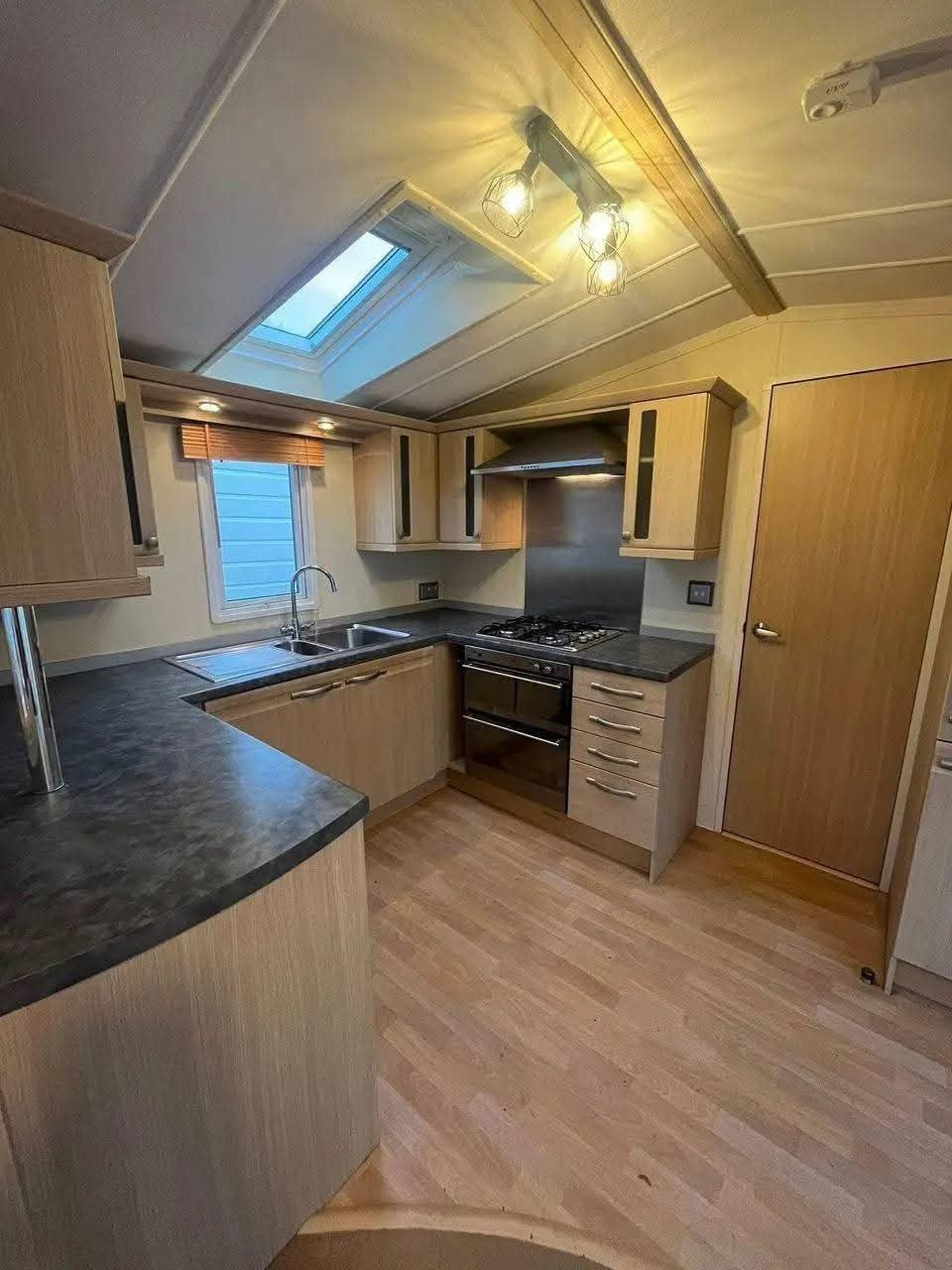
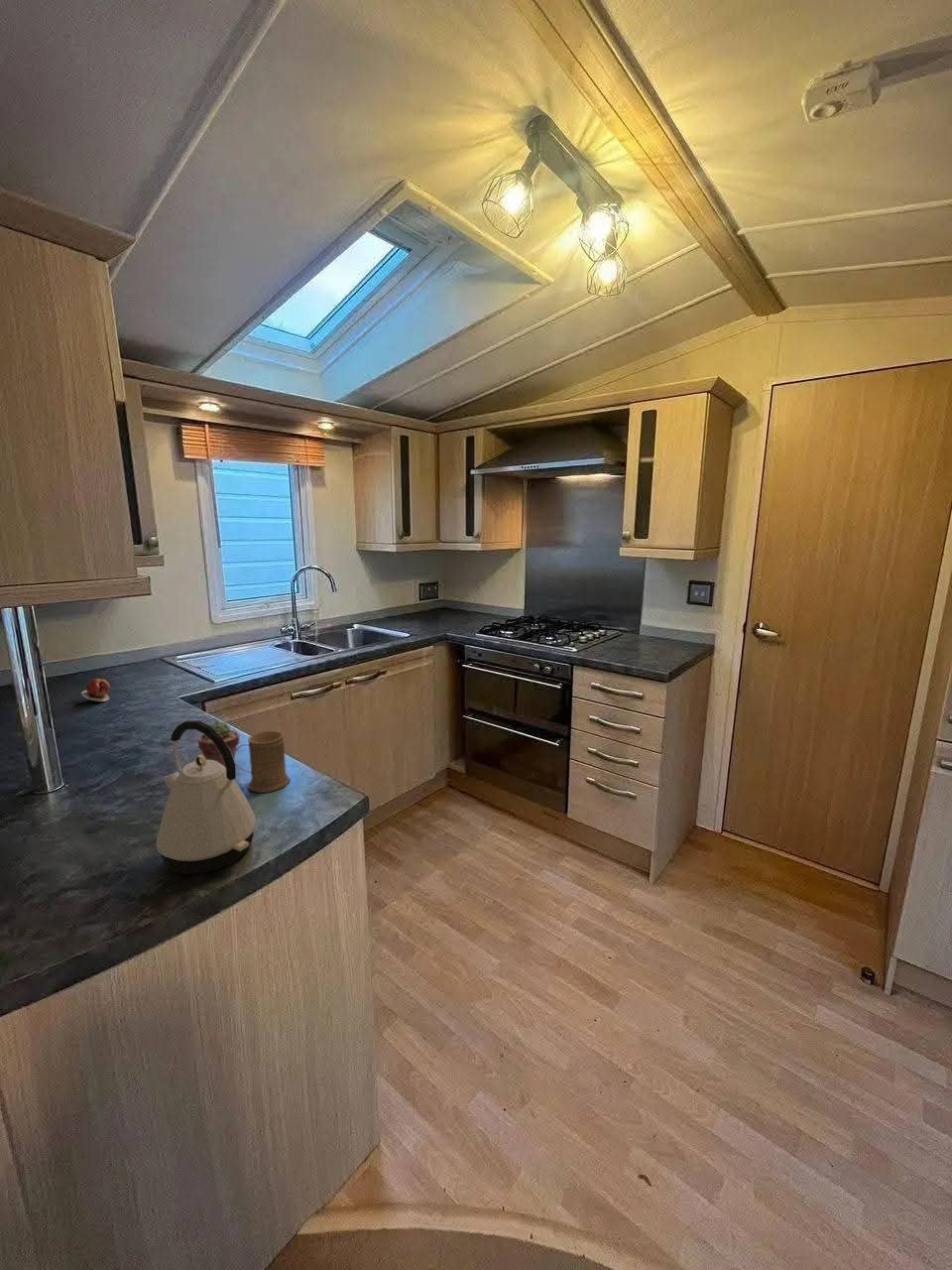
+ kettle (201, 788)
+ mug (261, 762)
+ potted succulent (216, 747)
+ apple (95, 690)
